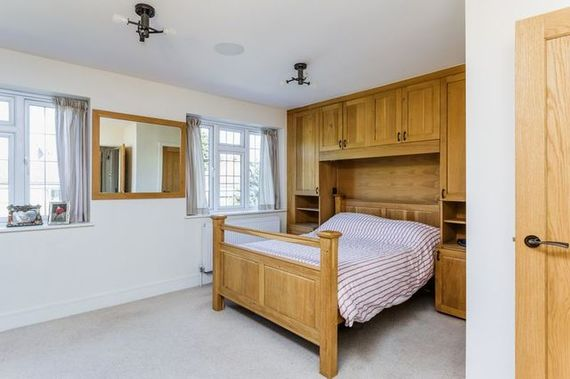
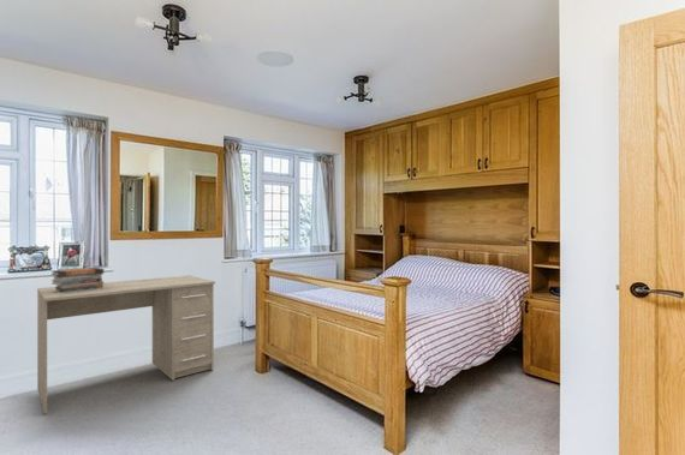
+ desk (153, 331)
+ book stack (77, 279)
